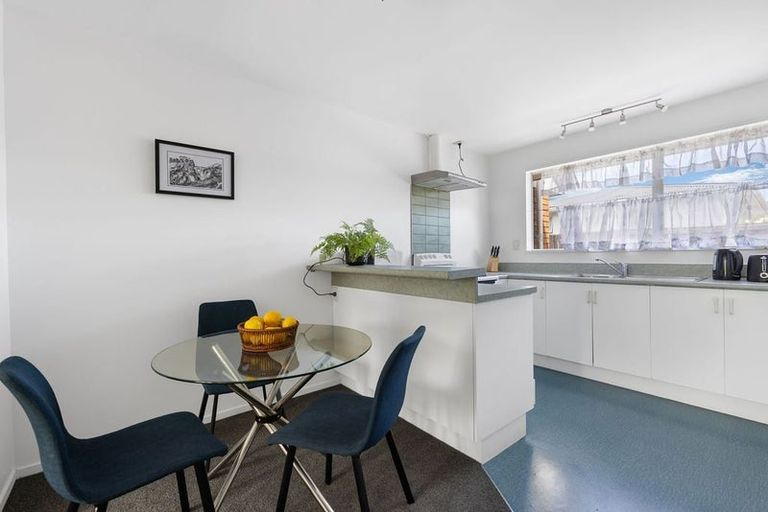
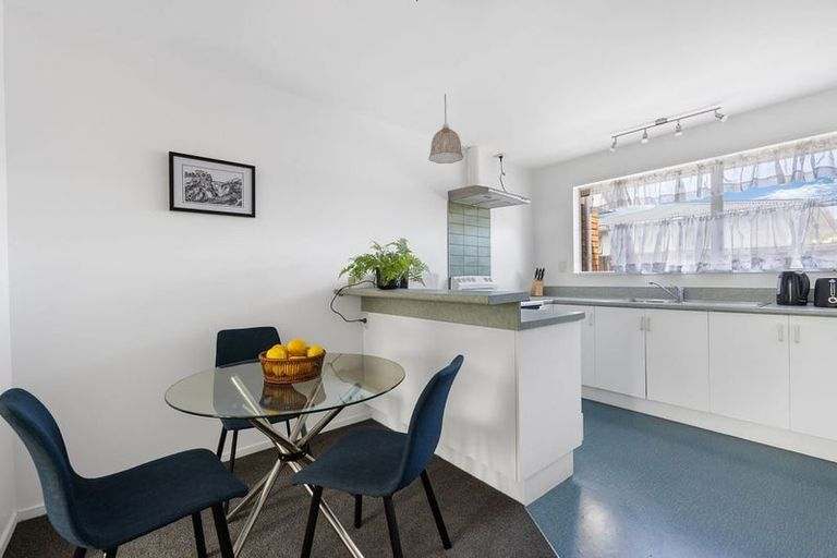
+ pendant lamp (445, 125)
